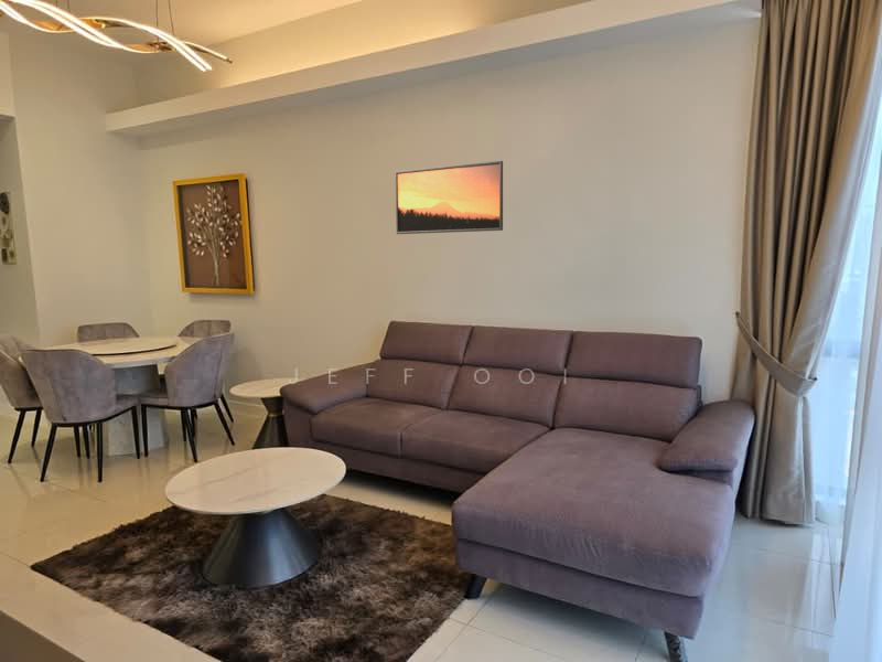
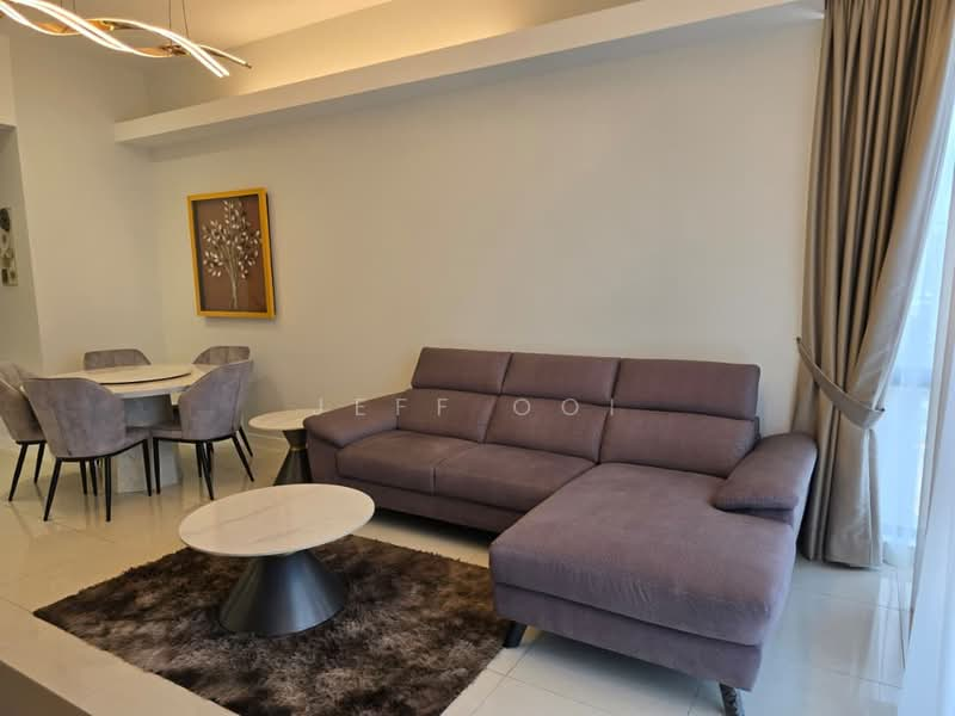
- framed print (447, 200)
